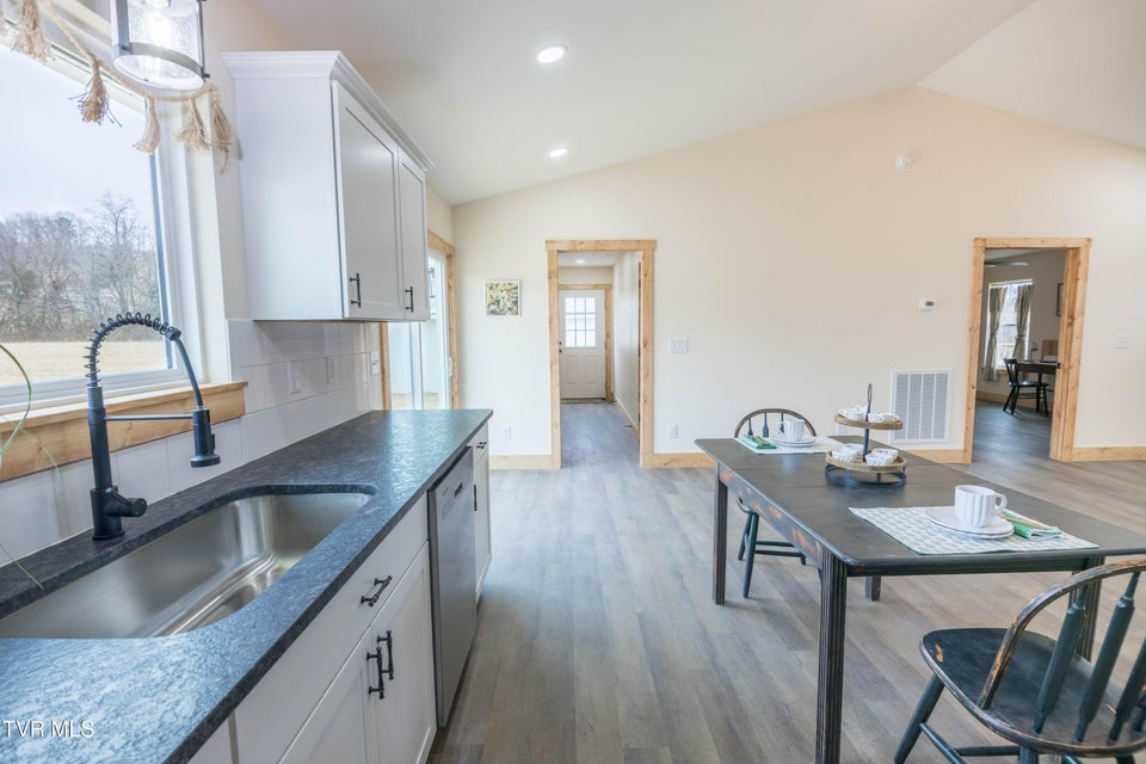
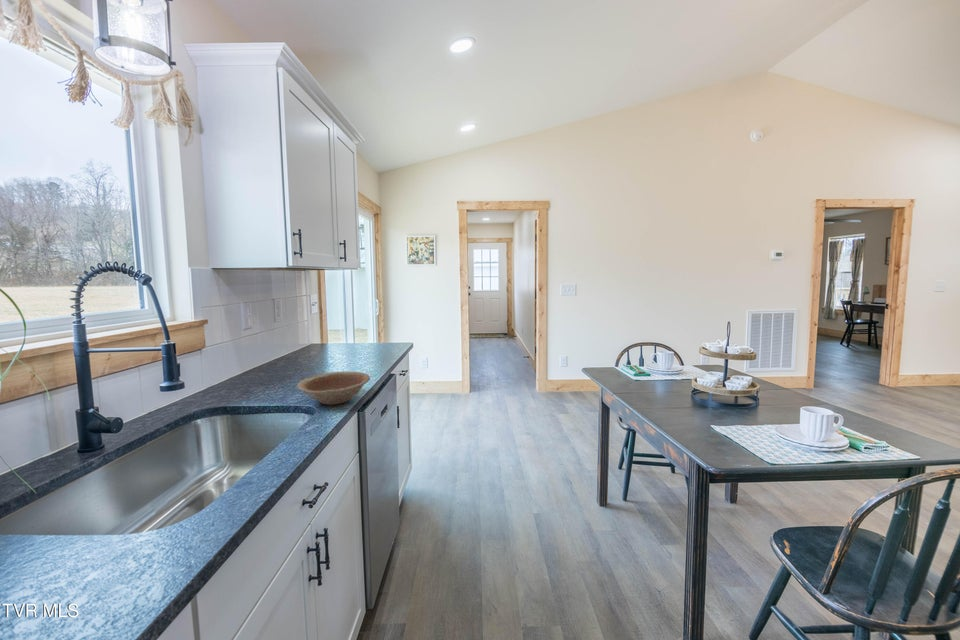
+ bowl (335, 389)
